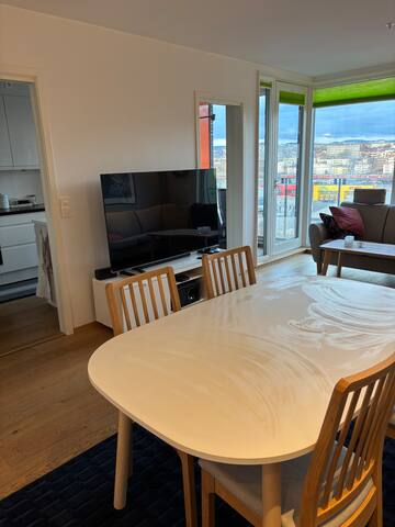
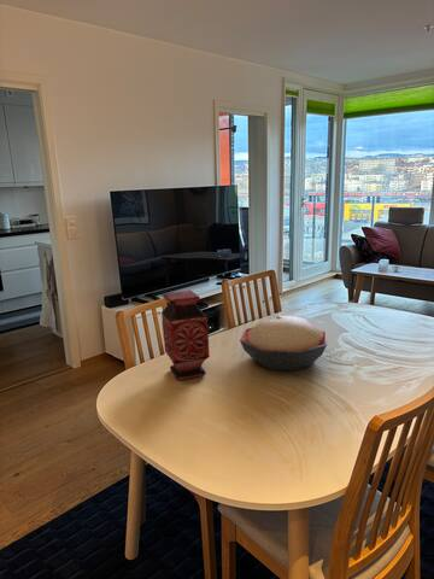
+ decorative bowl (283, 339)
+ vase (184, 334)
